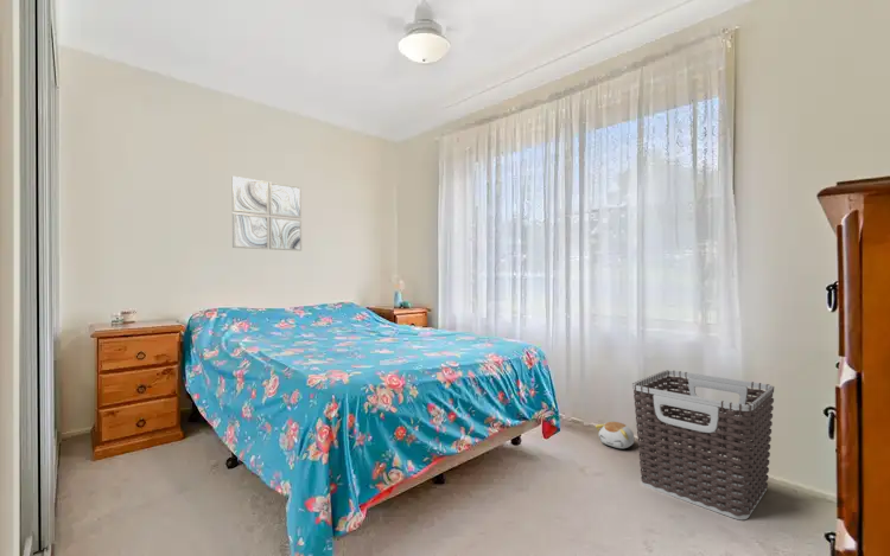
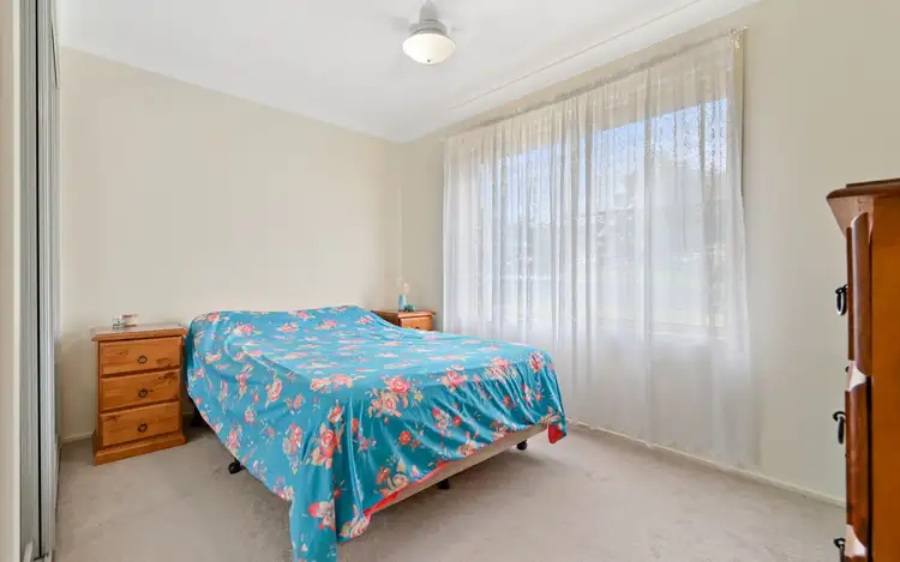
- wall art (269, 215)
- clothes hamper (701, 434)
- plush toy (617, 433)
